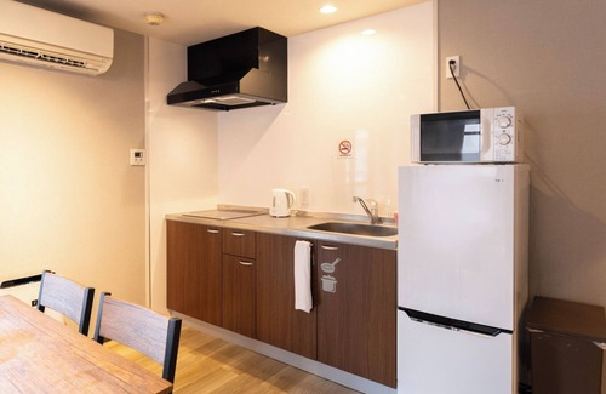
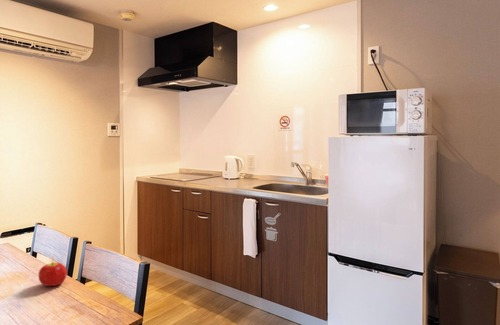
+ fruit (53, 272)
